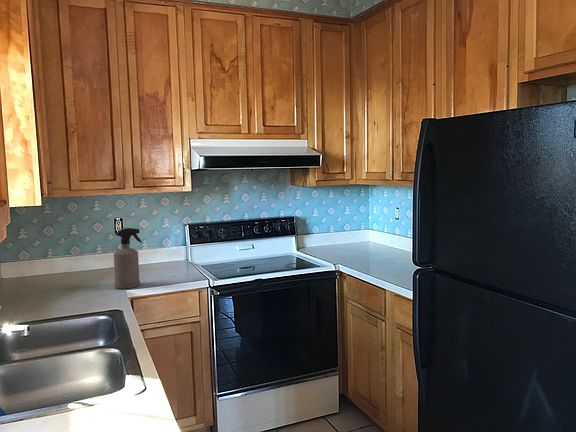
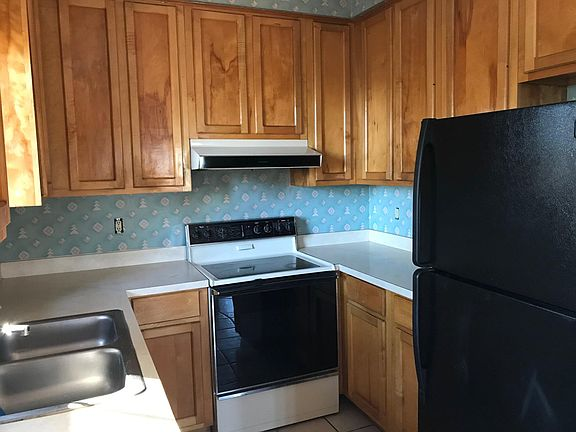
- spray bottle (128, 256)
